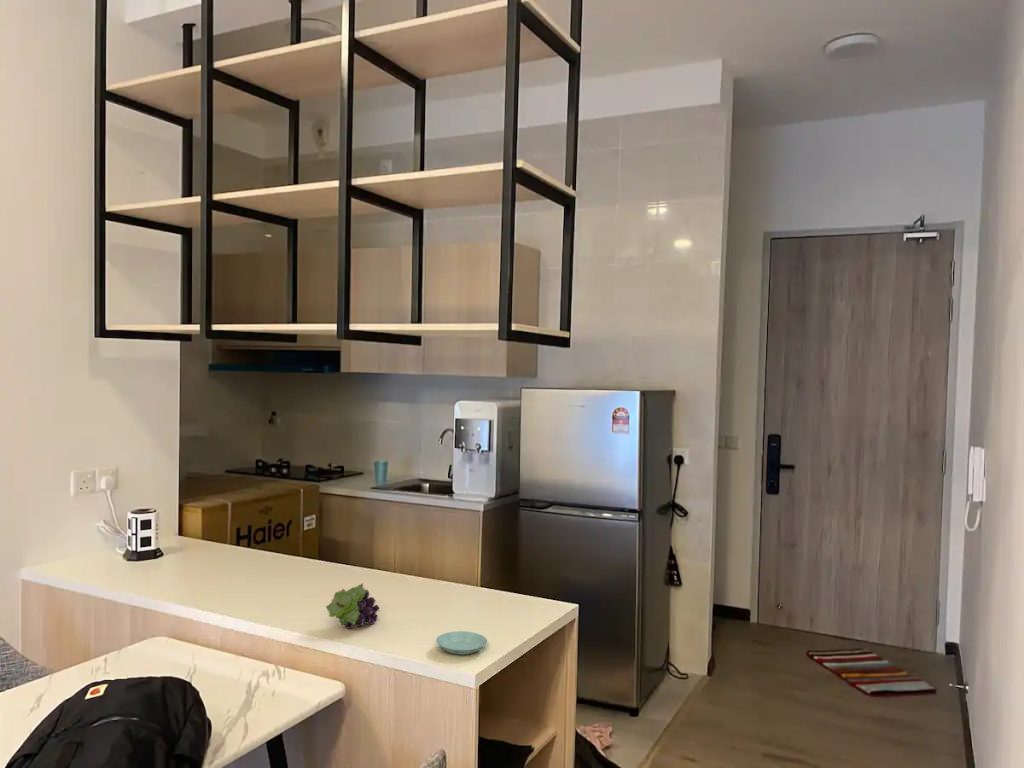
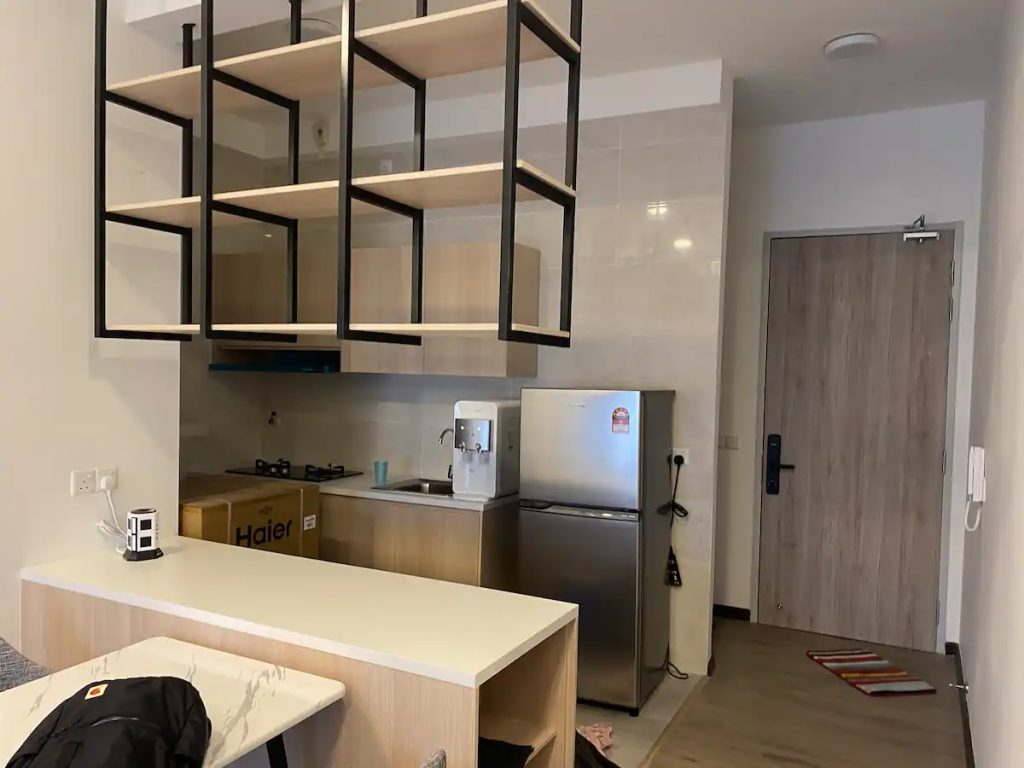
- saucer (461, 644)
- fruit (353, 605)
